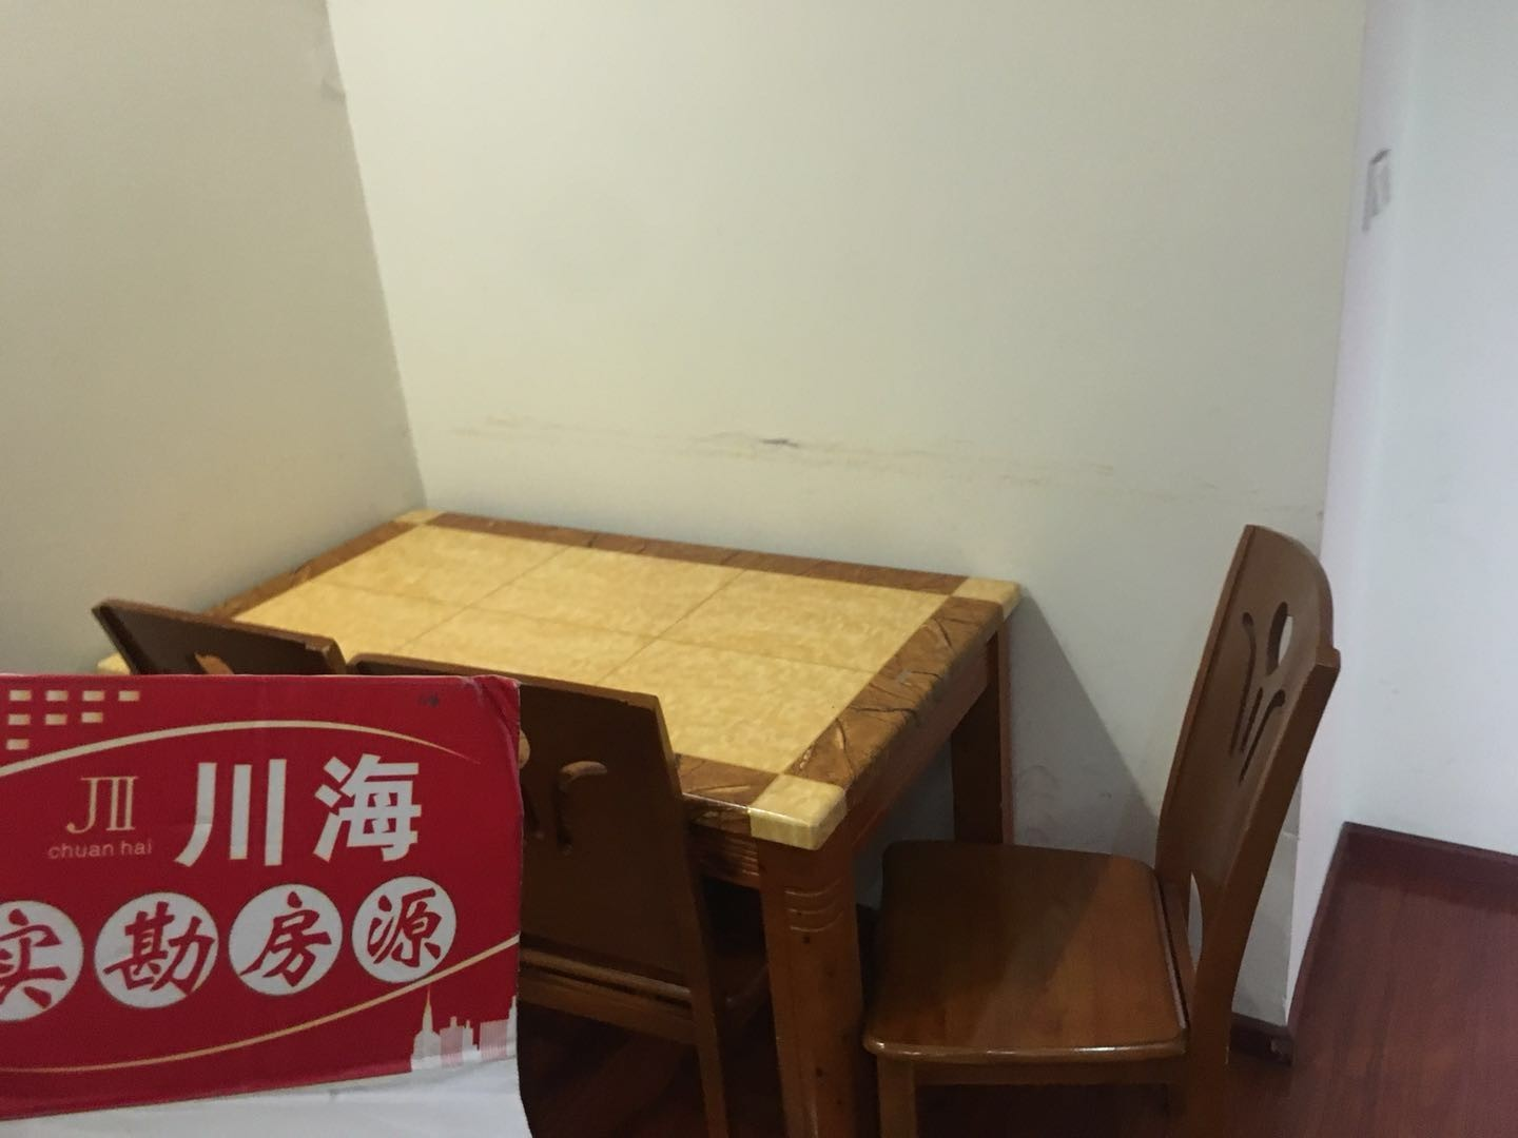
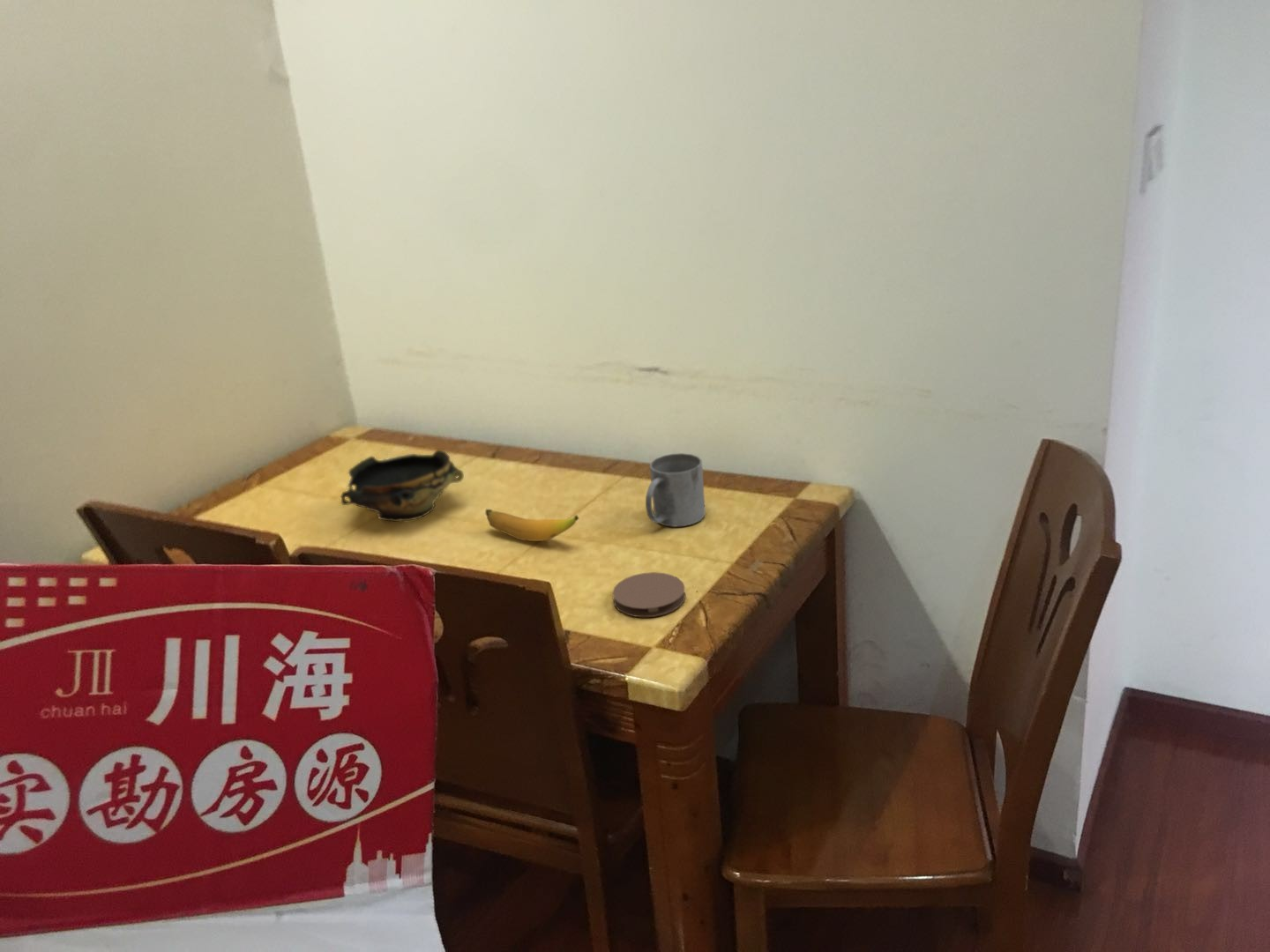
+ banana (531, 523)
+ bowl (407, 487)
+ coaster (648, 594)
+ mug (670, 494)
